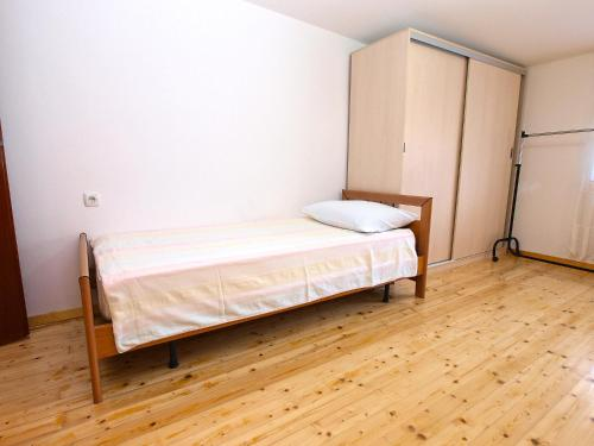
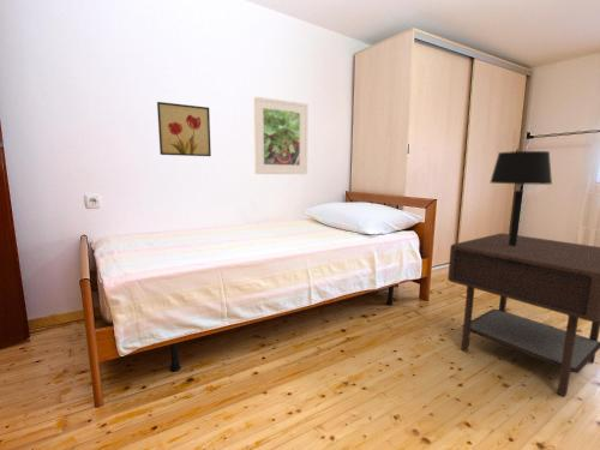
+ table lamp (517, 199)
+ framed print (281, 138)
+ side table (532, 304)
+ wall art (185, 130)
